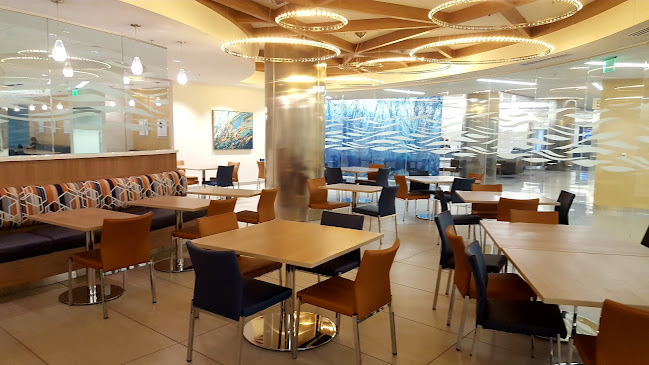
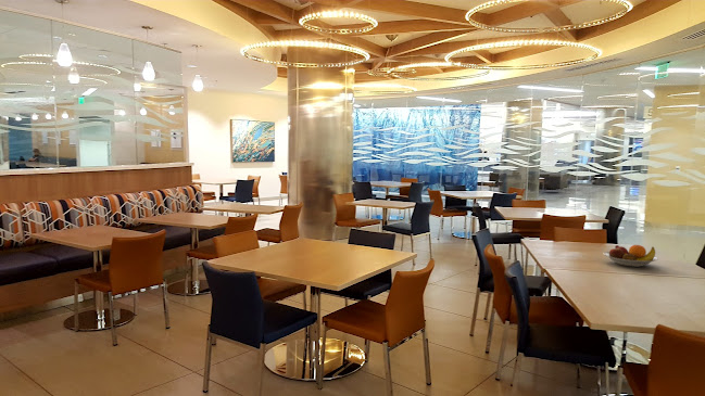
+ fruit bowl (630, 254)
